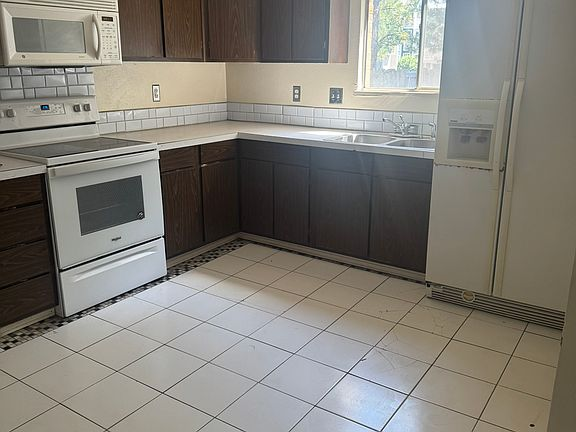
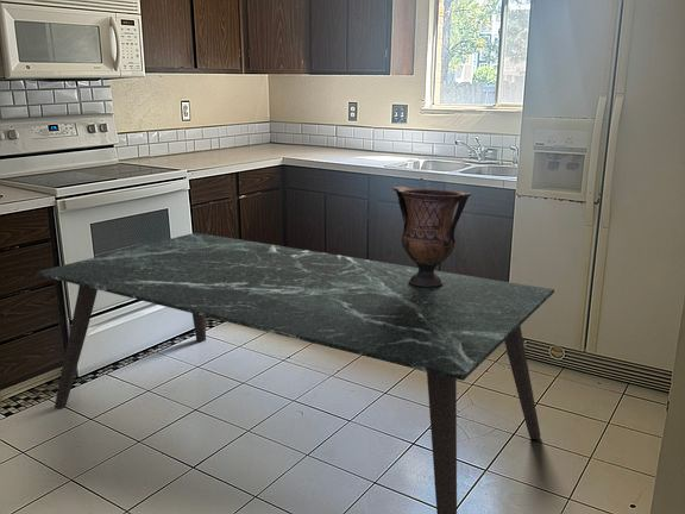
+ vase (429, 236)
+ dining table (289, 337)
